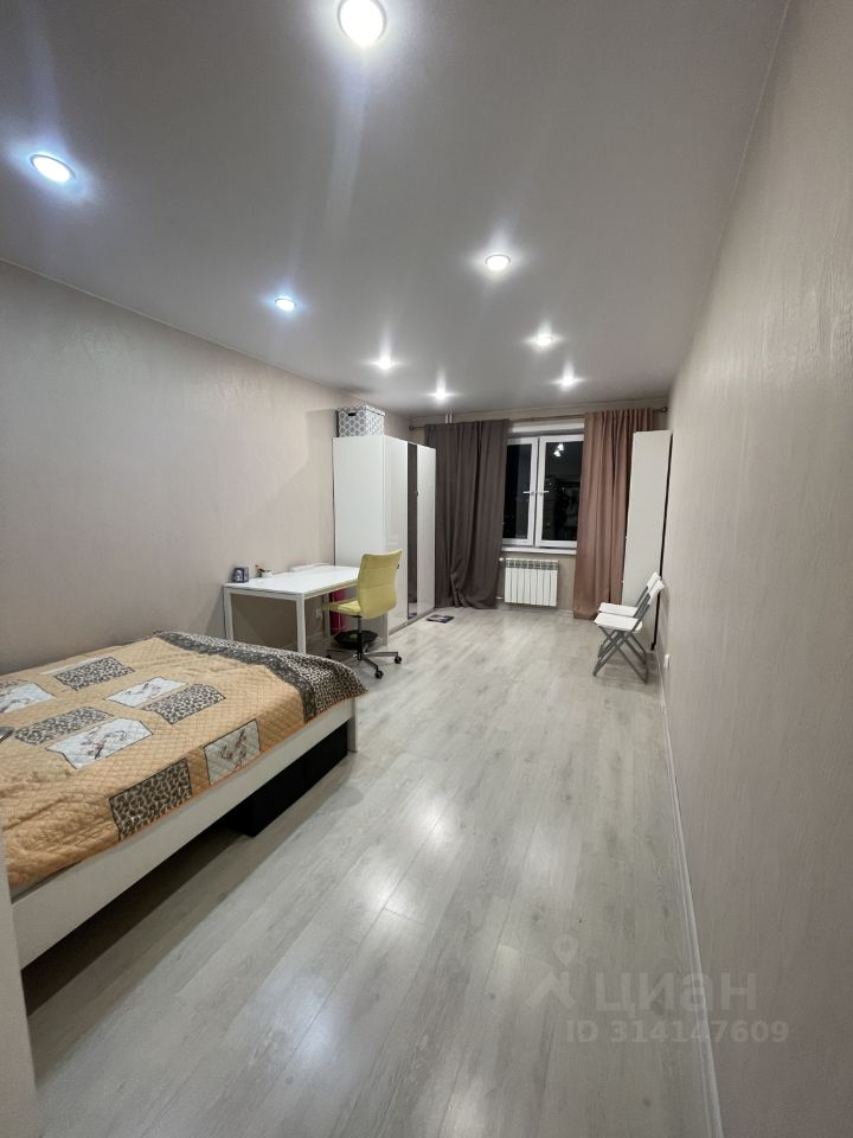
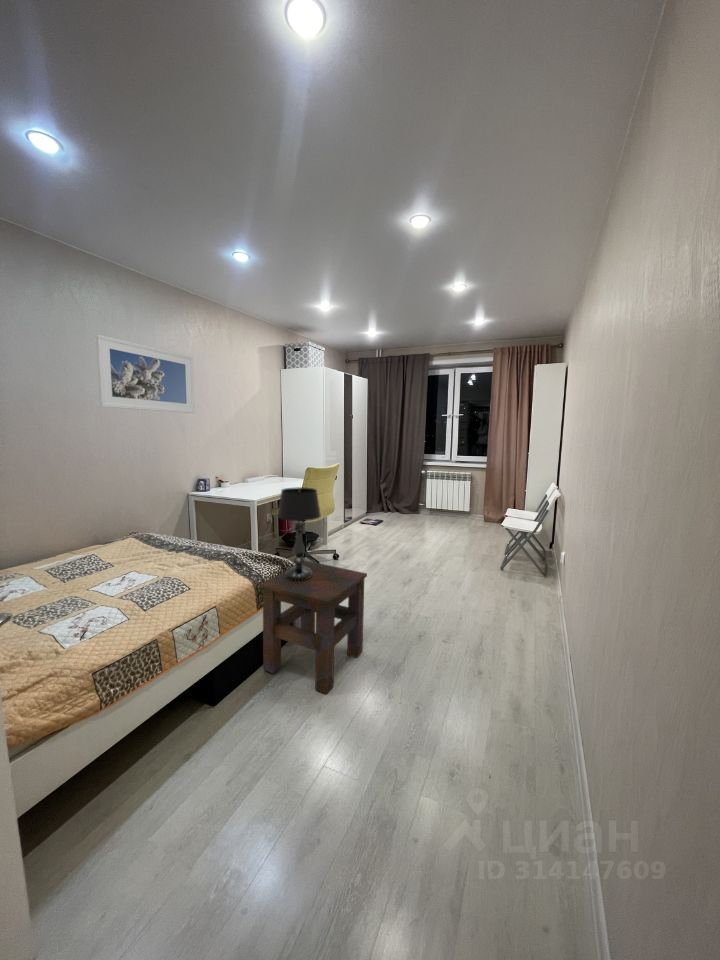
+ table lamp (299, 533)
+ side table (314, 620)
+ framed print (151, 379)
